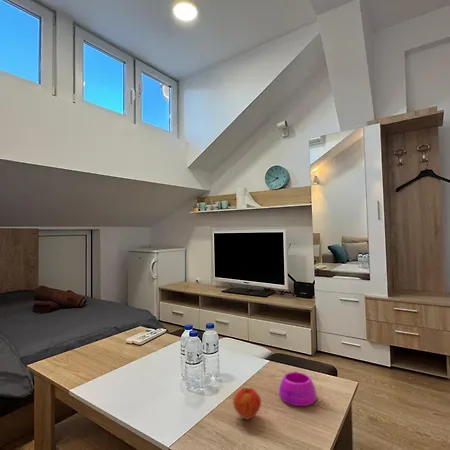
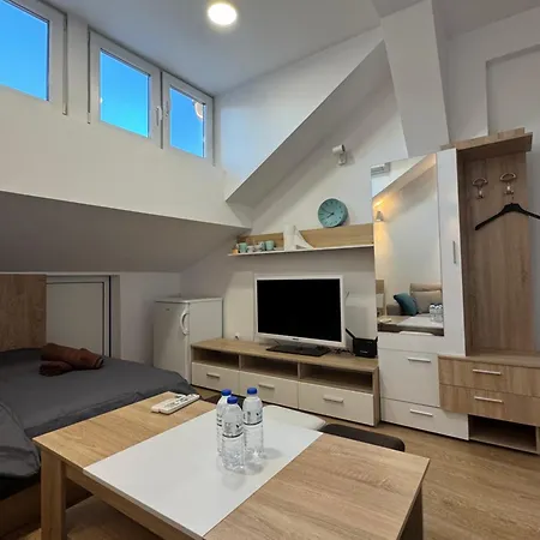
- fruit (247, 401)
- bowl (297, 385)
